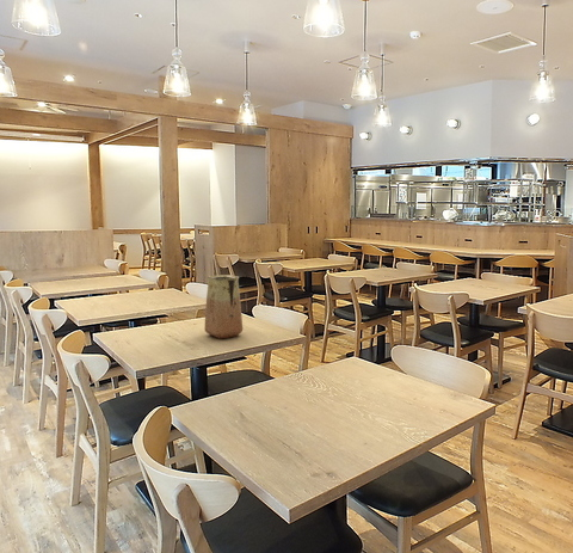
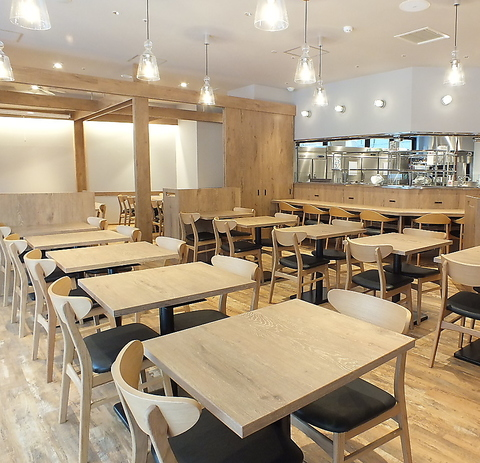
- vase (221, 305)
